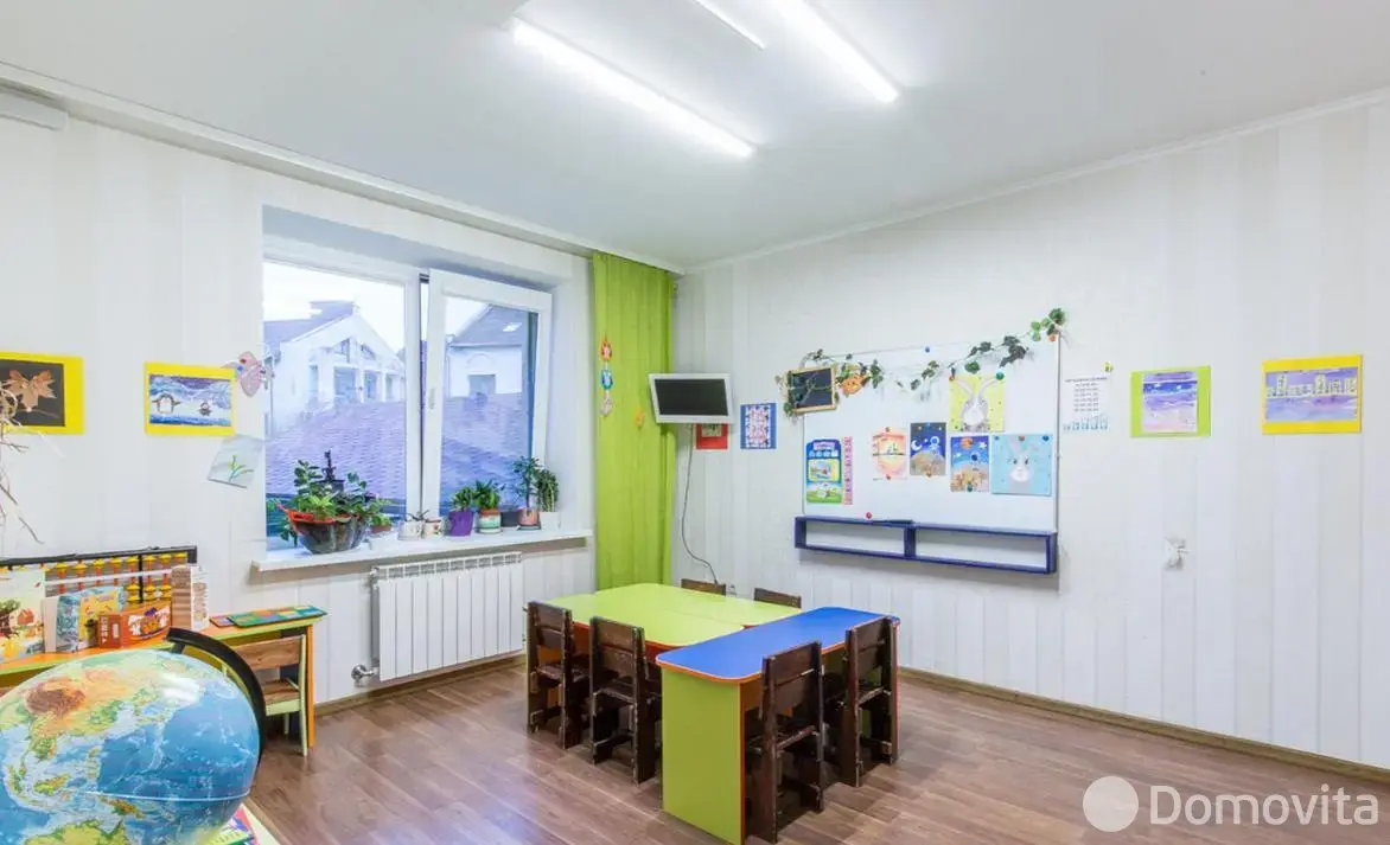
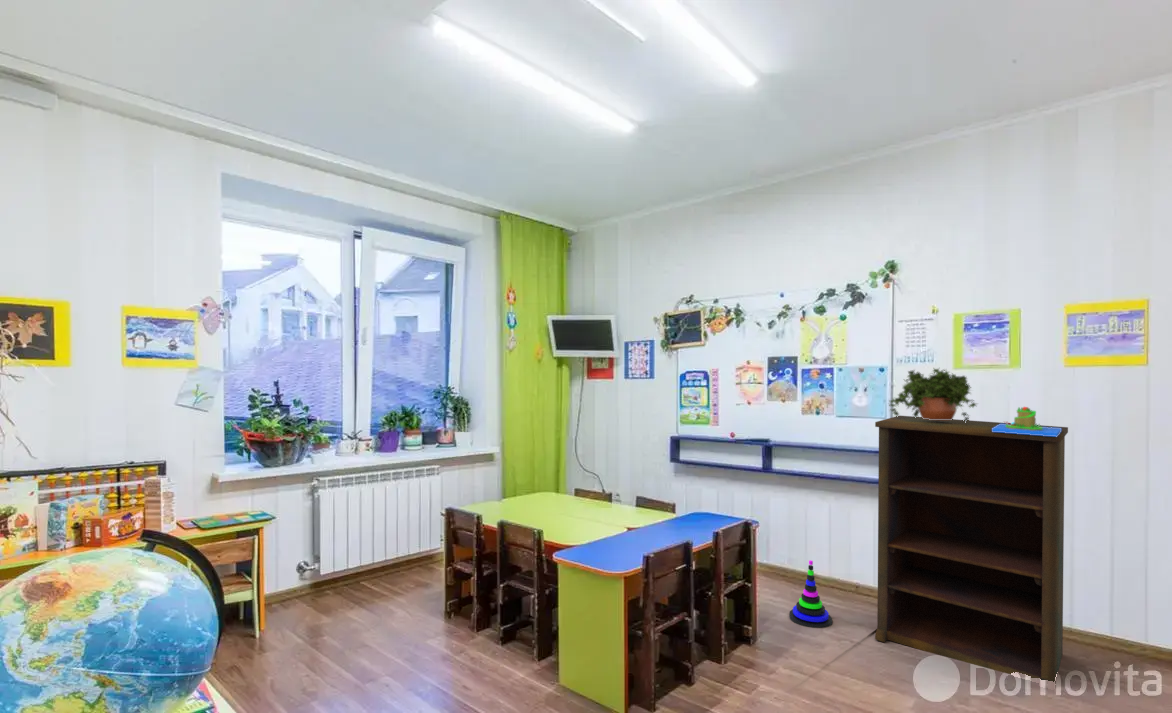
+ potted plant (934, 394)
+ stacking toy (810, 590)
+ toy house (1027, 418)
+ shelving unit (967, 536)
